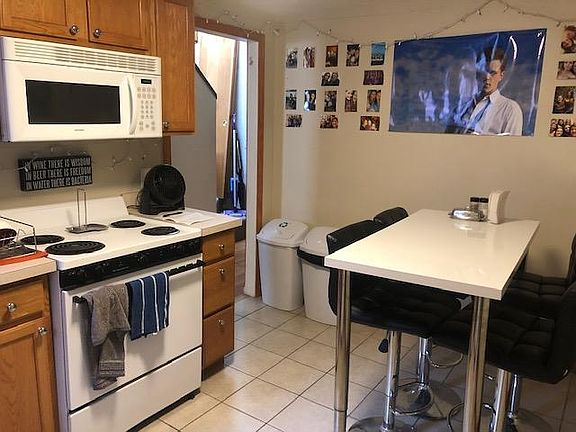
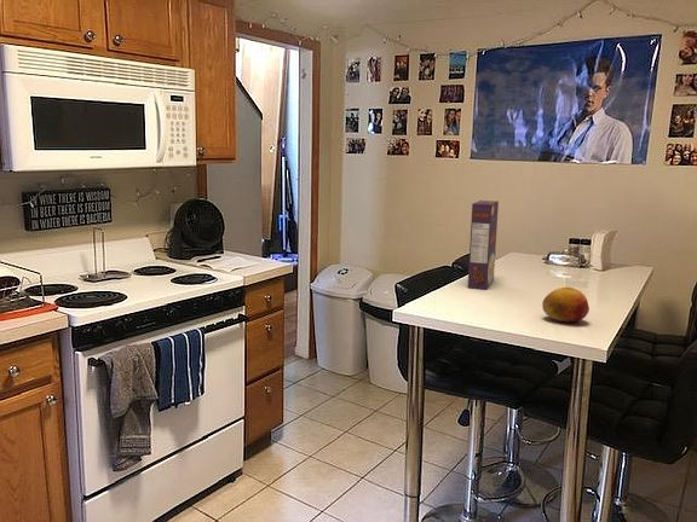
+ cereal box (483, 243)
+ fruit (565, 303)
